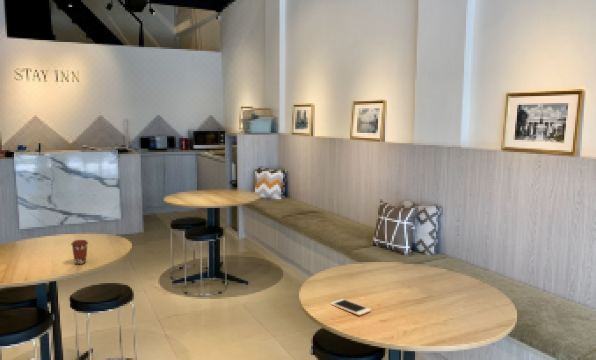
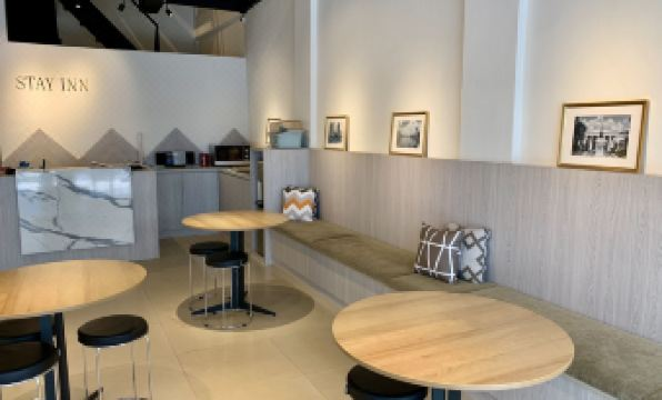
- coffee cup (80, 252)
- cell phone (350, 306)
